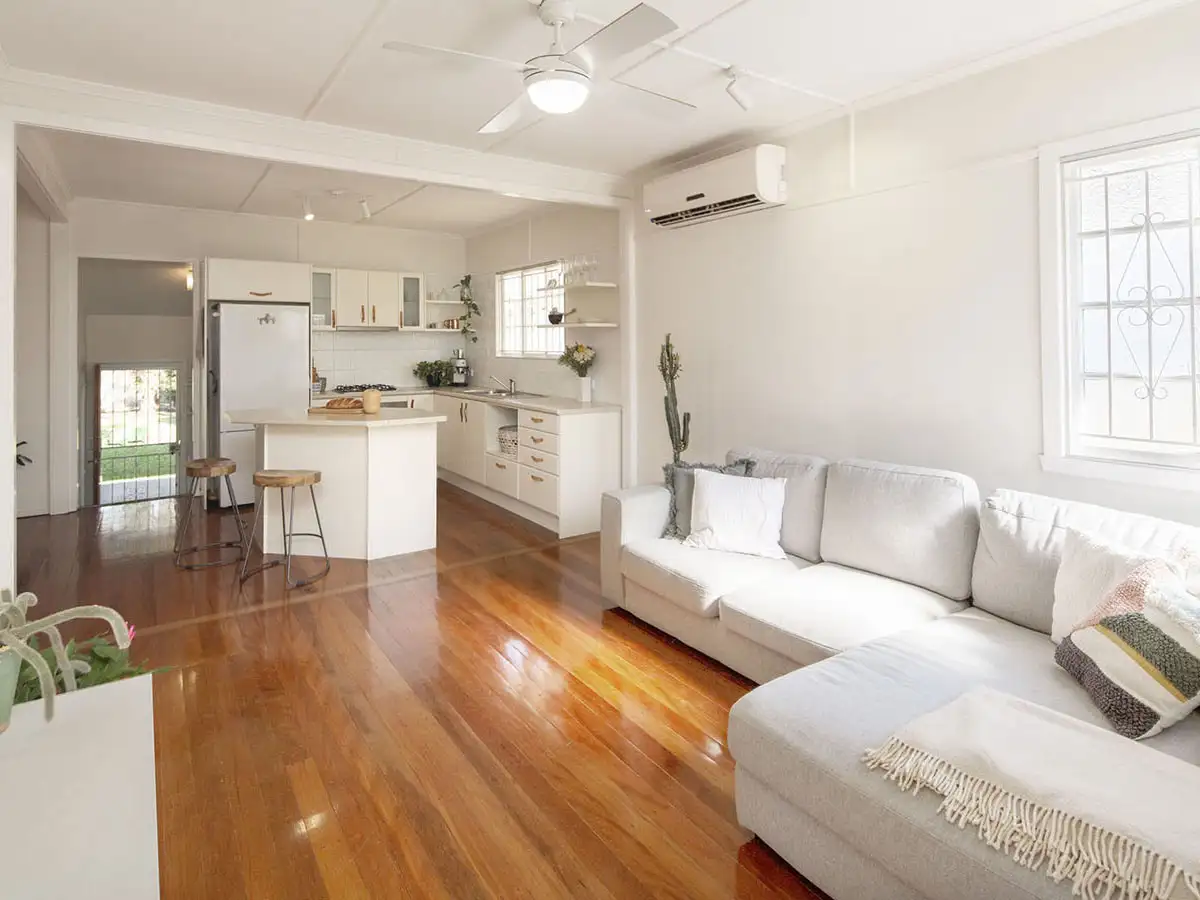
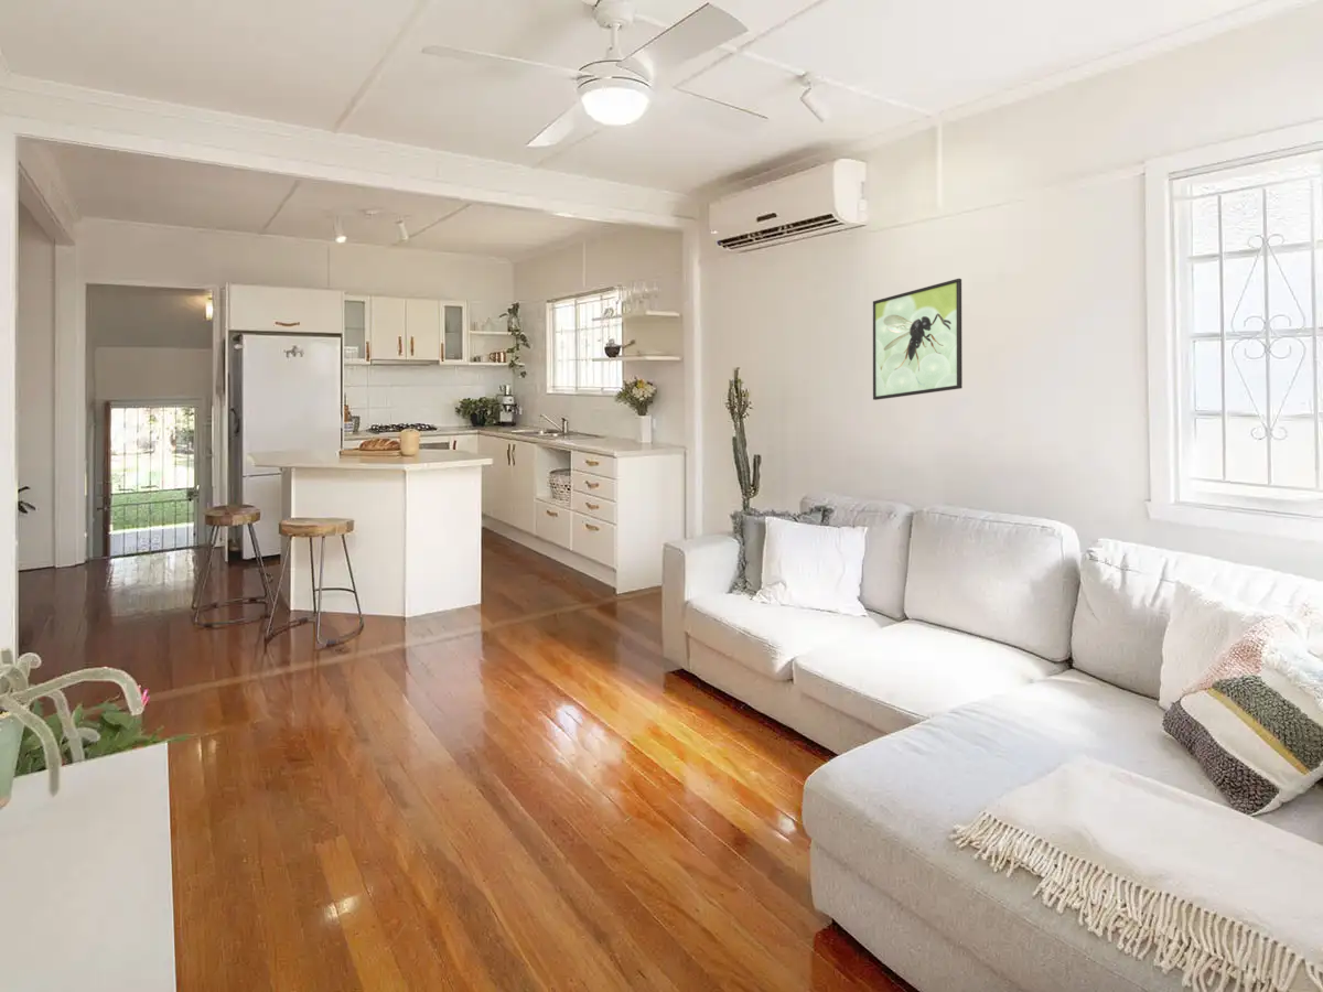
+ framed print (914, 342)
